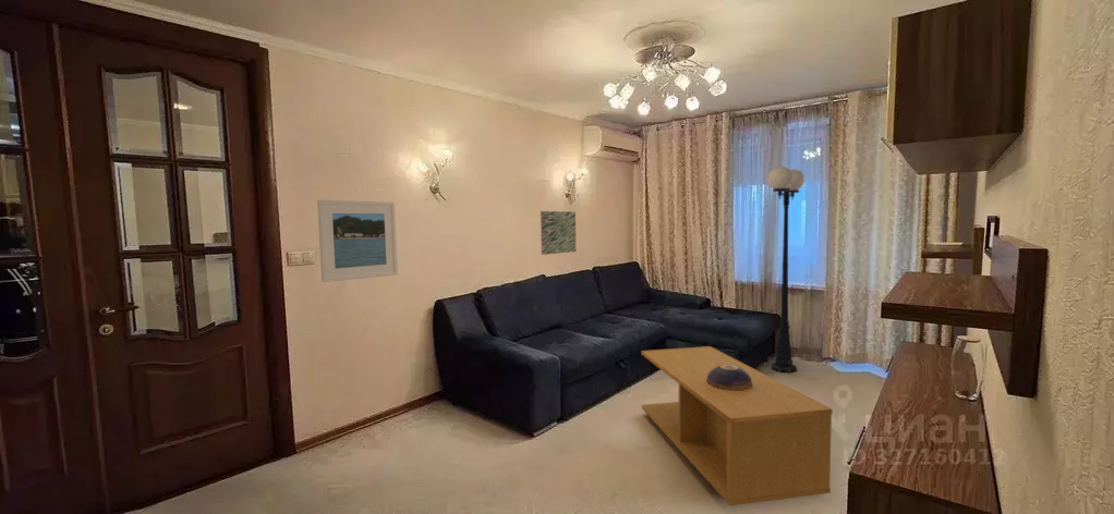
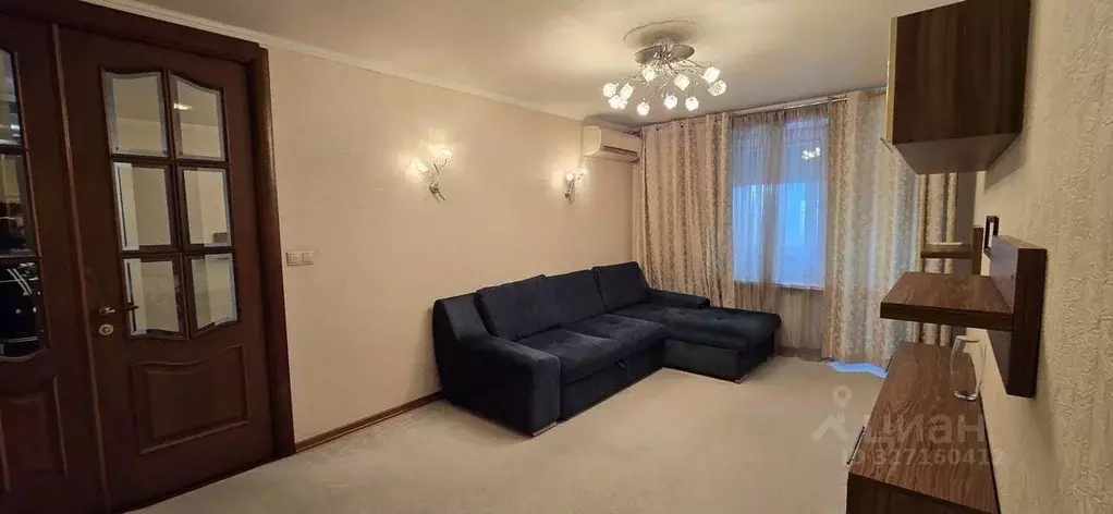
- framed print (360, 240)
- wall art (558, 232)
- decorative bowl (729, 374)
- floor lamp (785, 269)
- coffee table (717, 412)
